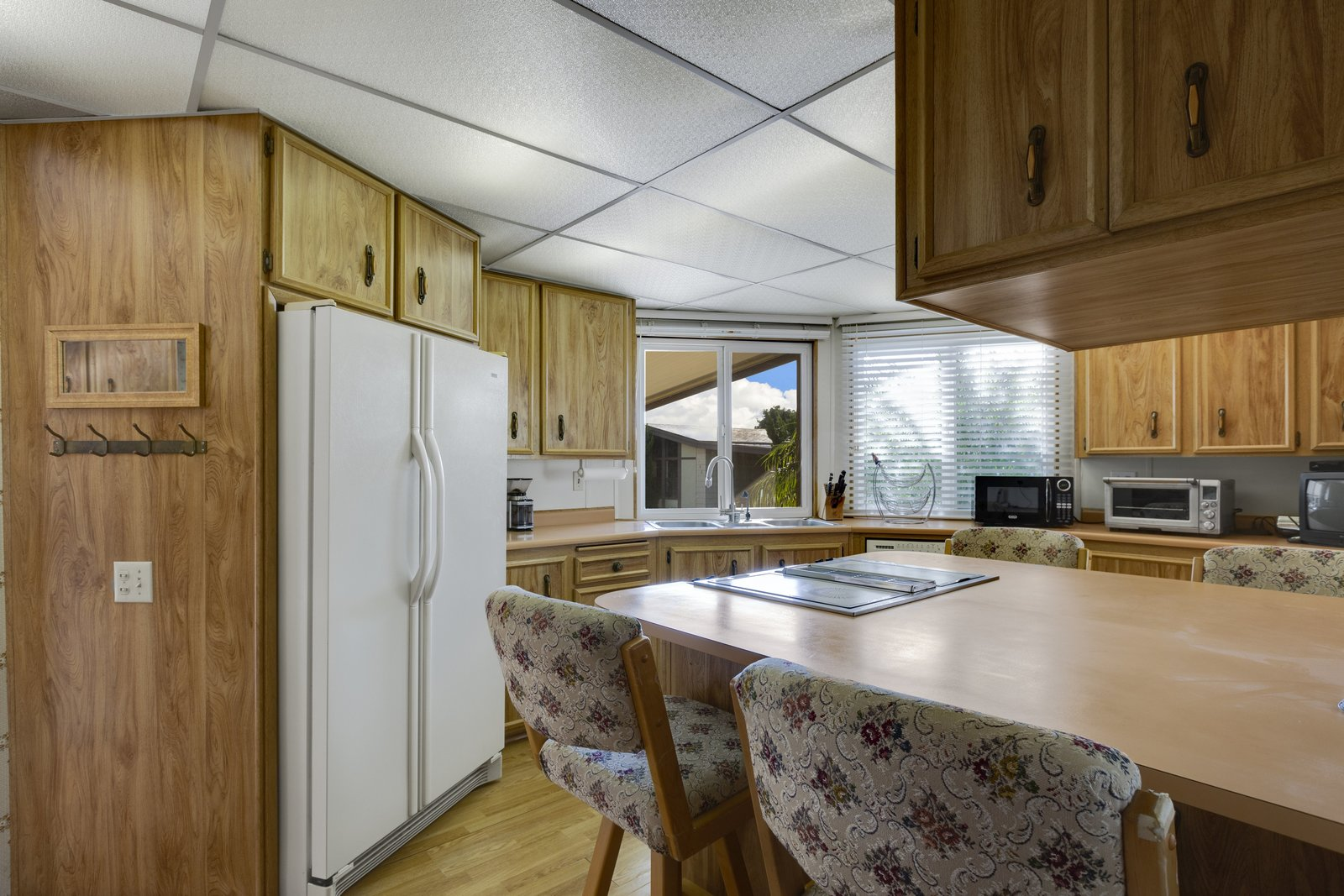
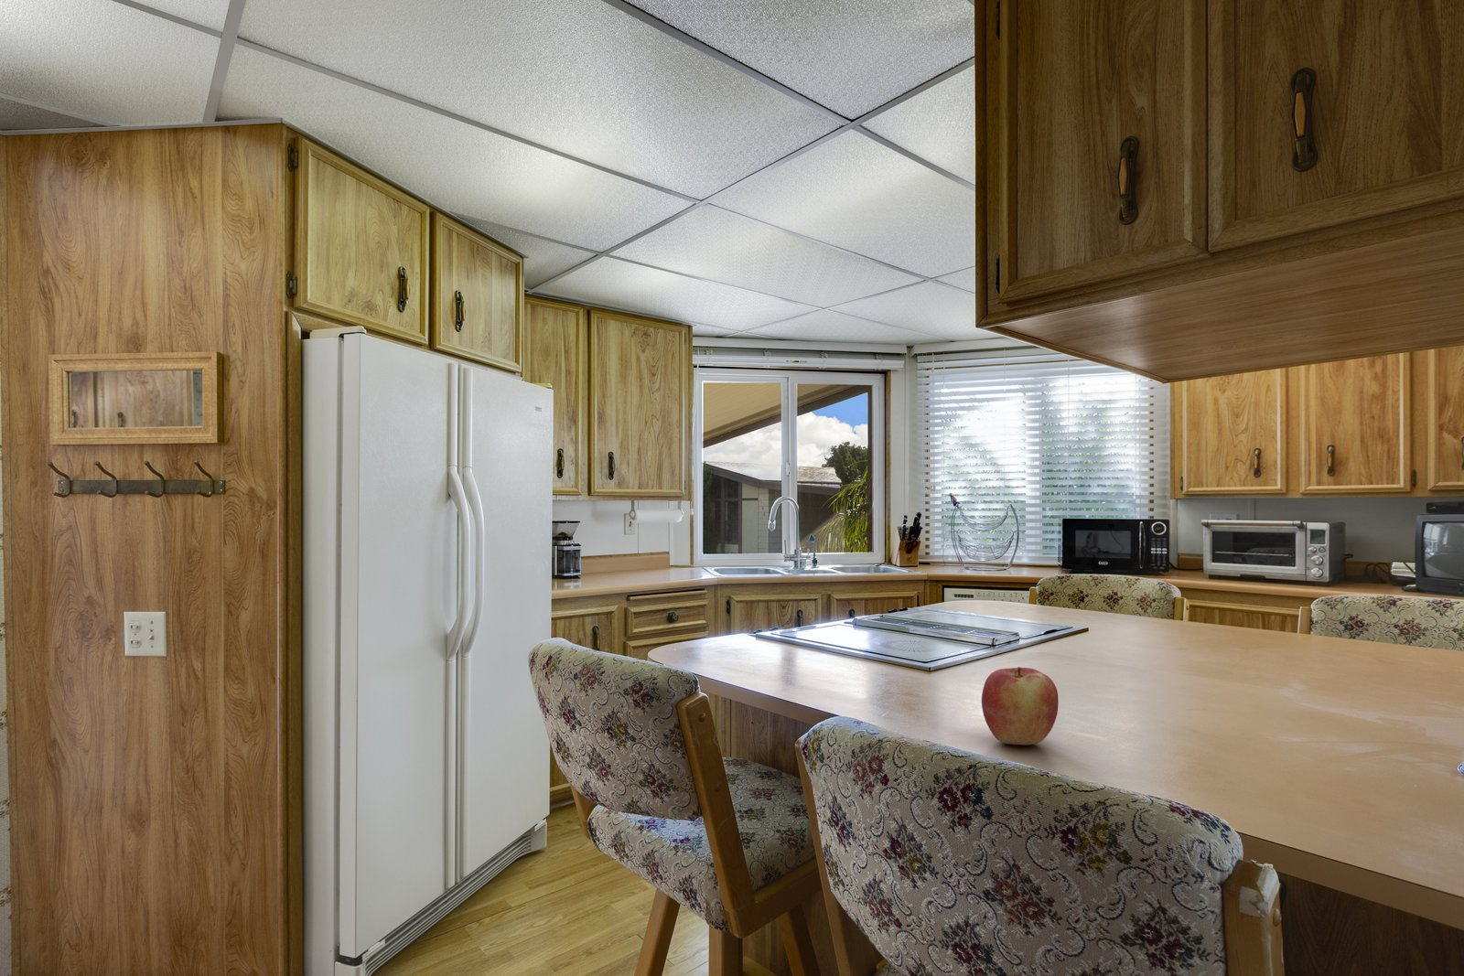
+ apple (1018, 704)
